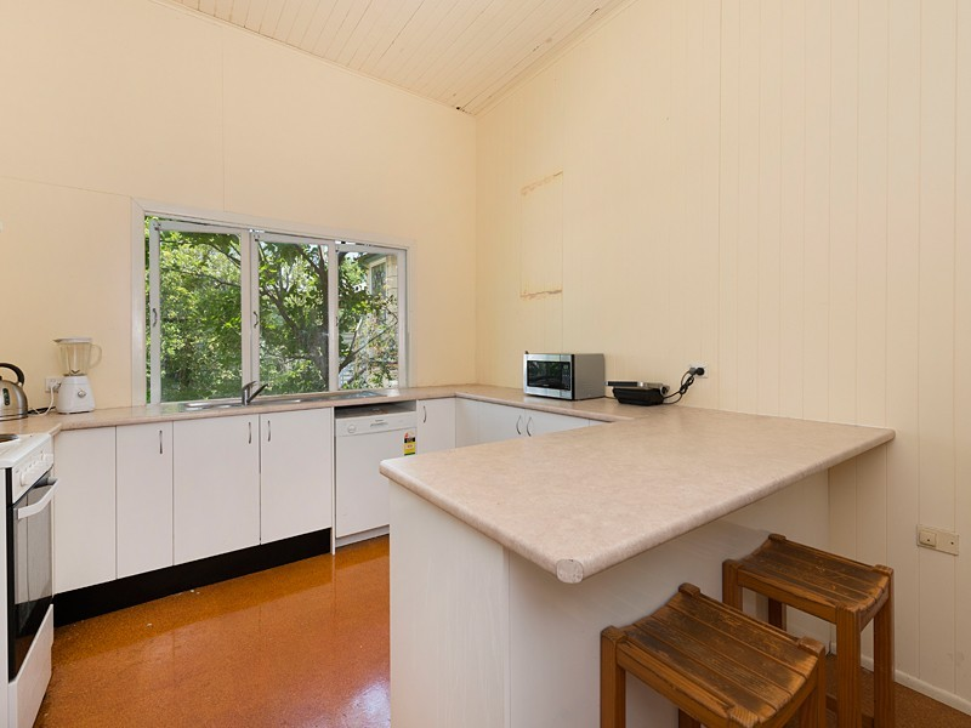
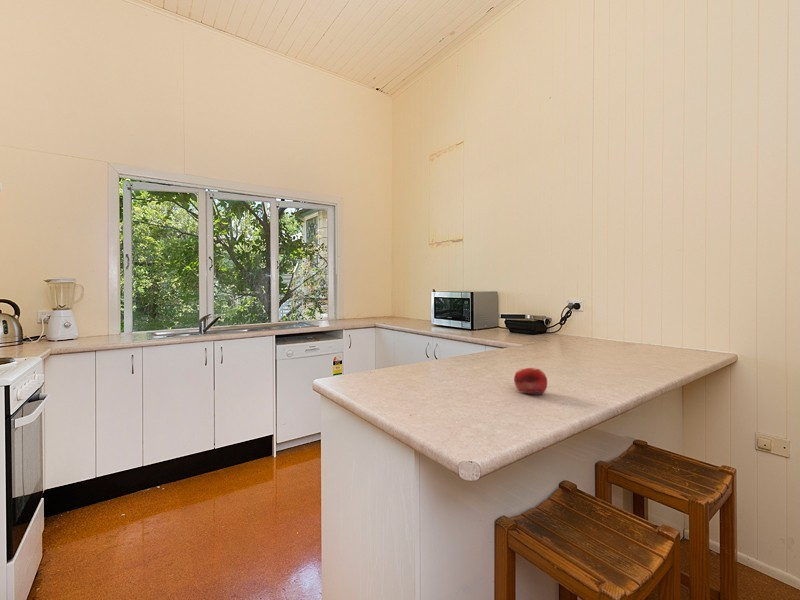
+ fruit (530, 379)
